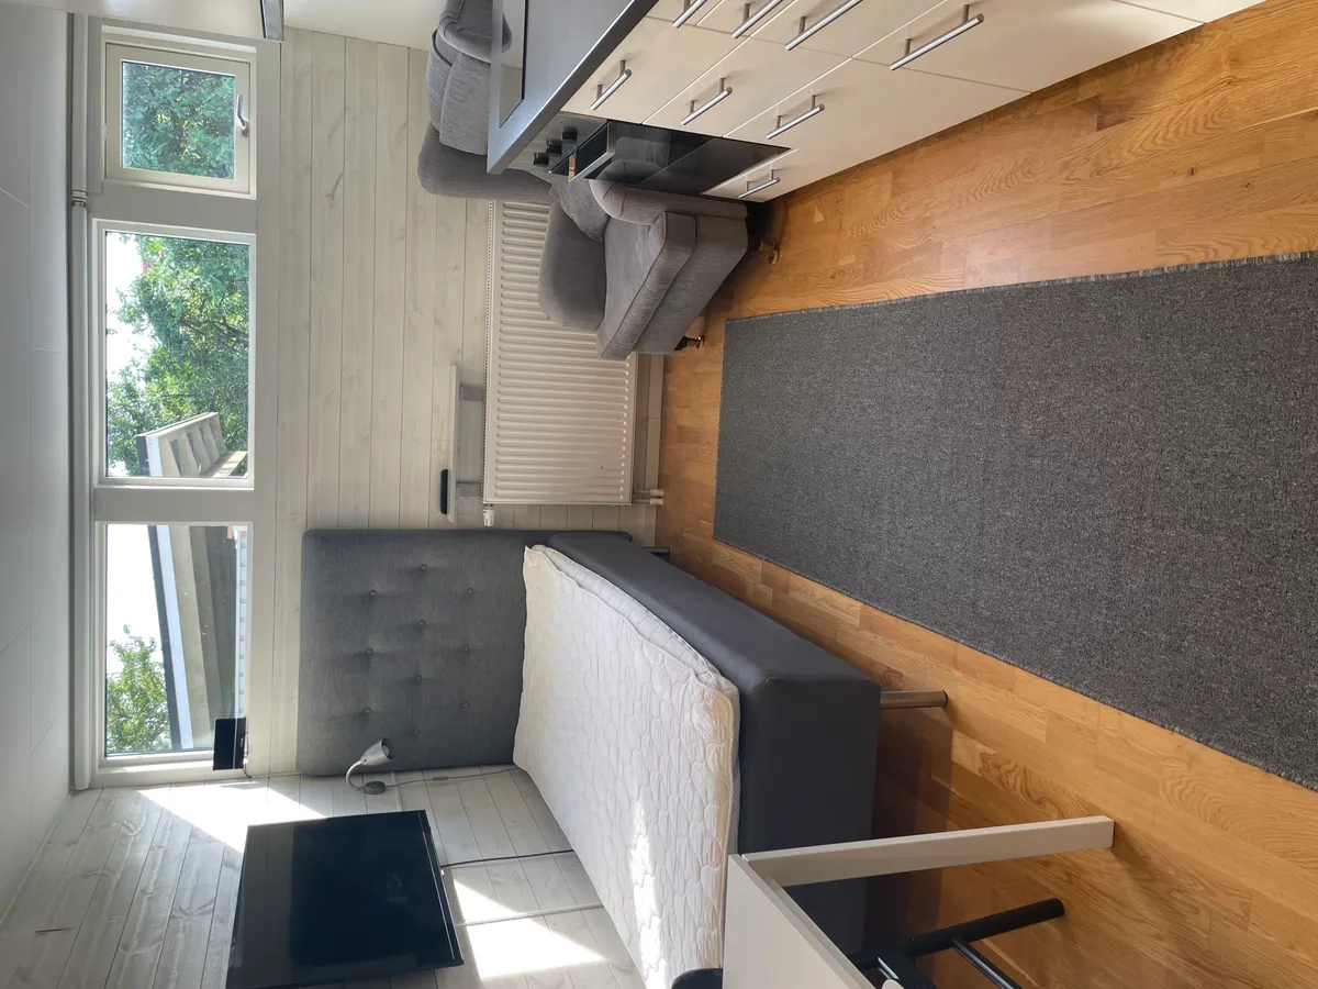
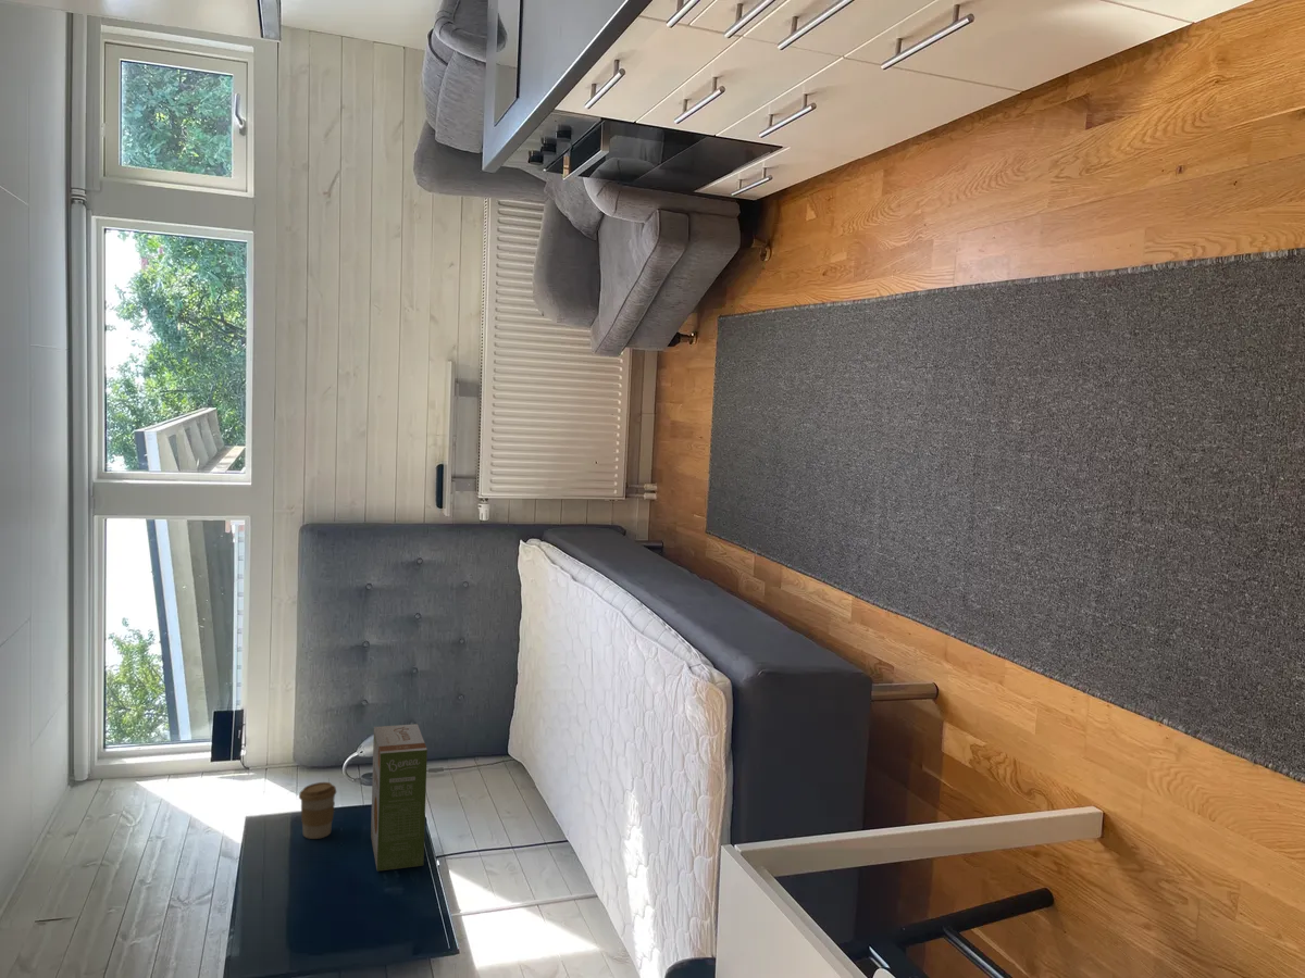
+ coffee cup (316, 808)
+ food box (398, 794)
